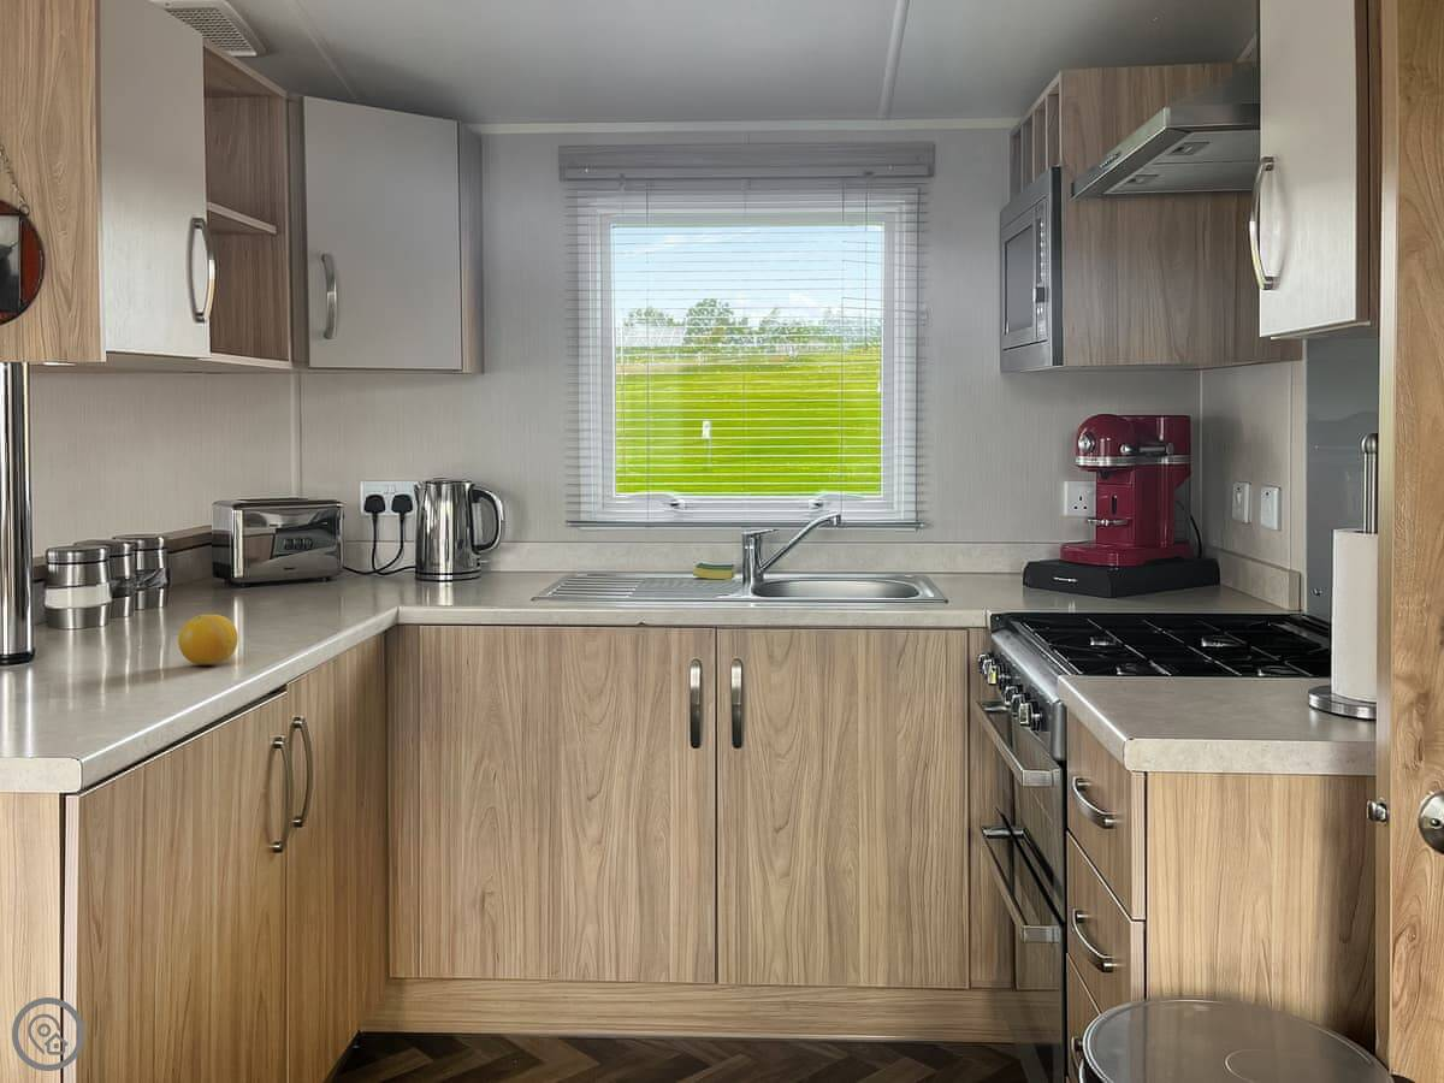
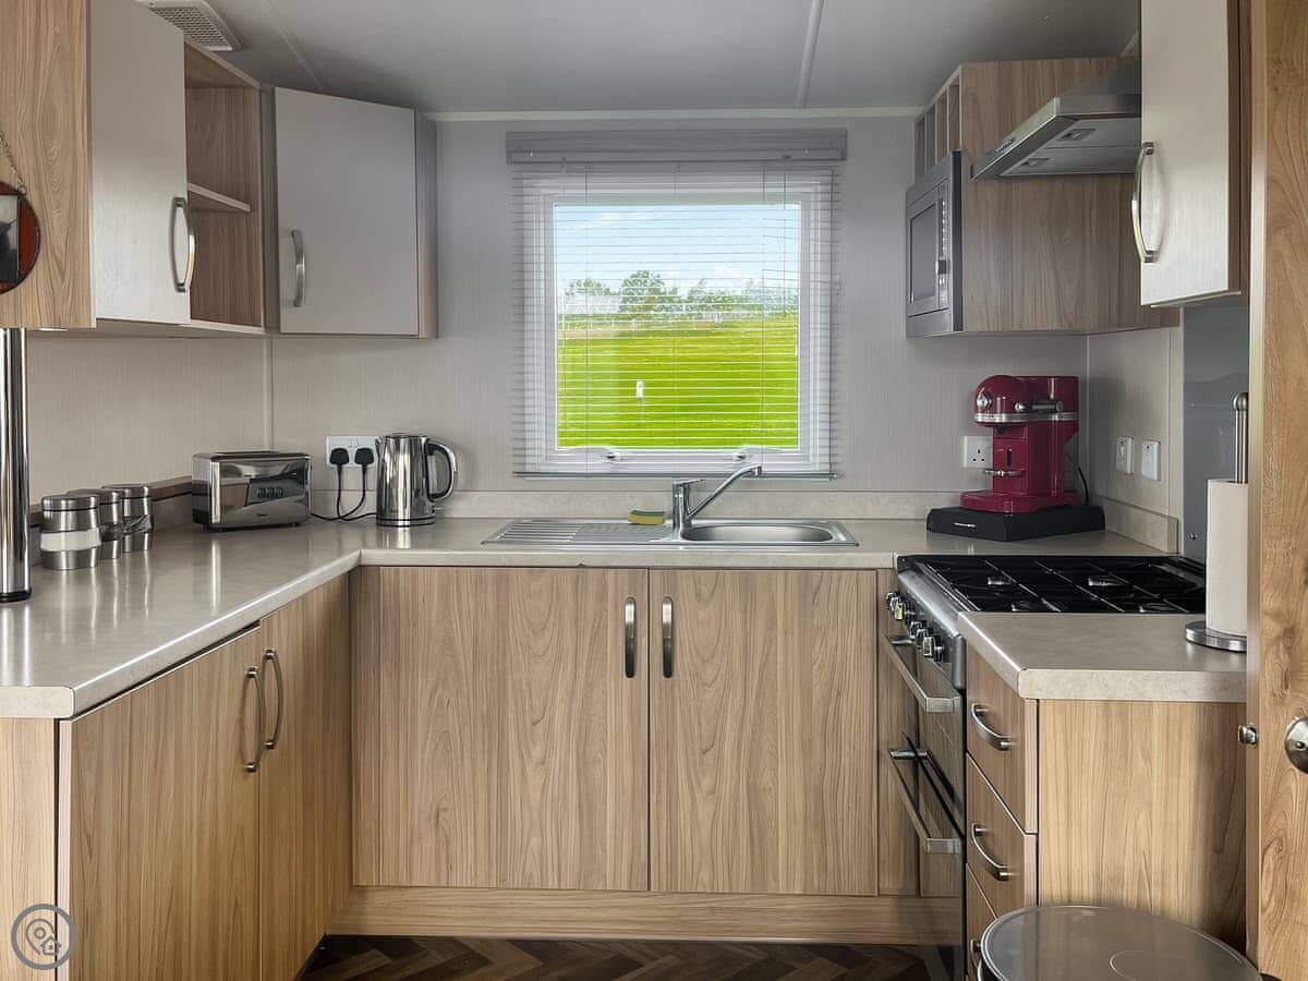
- fruit (208, 639)
